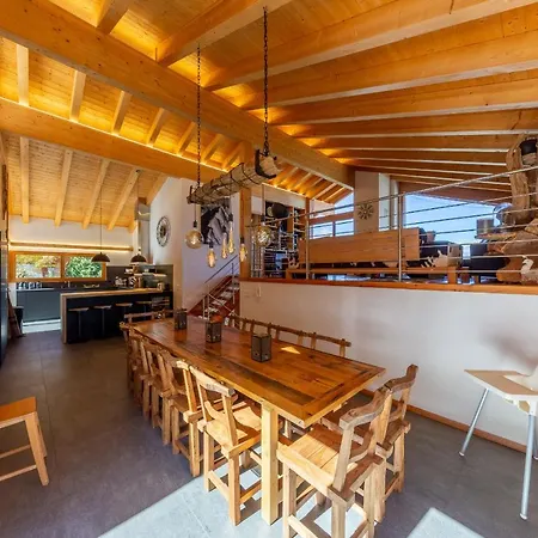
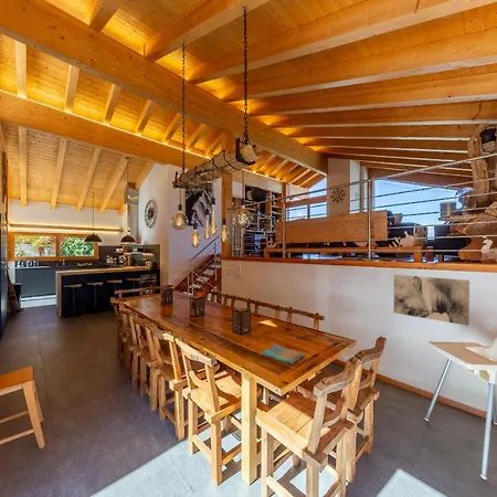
+ wall art (427, 297)
+ dish towel (283, 353)
